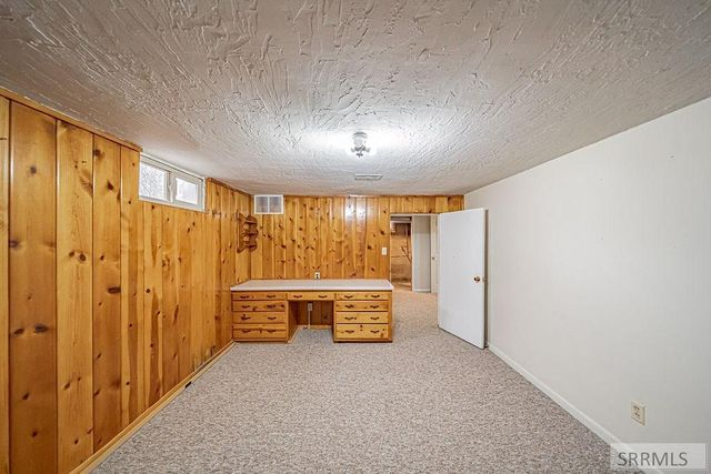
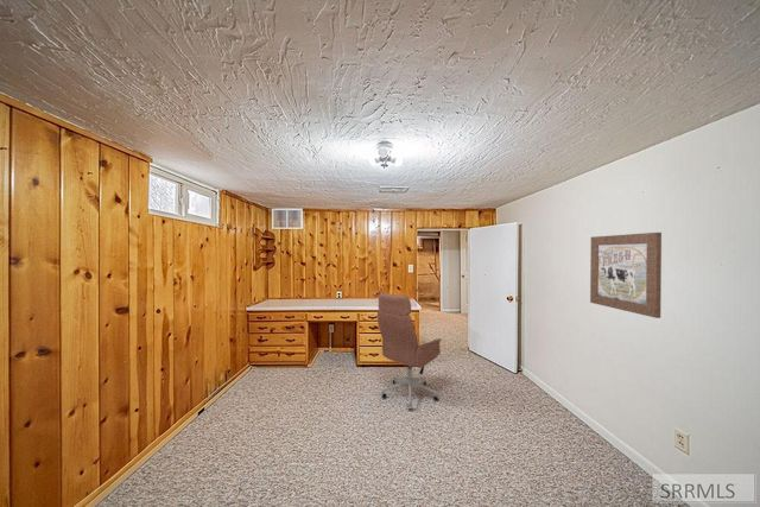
+ office chair (407, 343)
+ wall art (621, 272)
